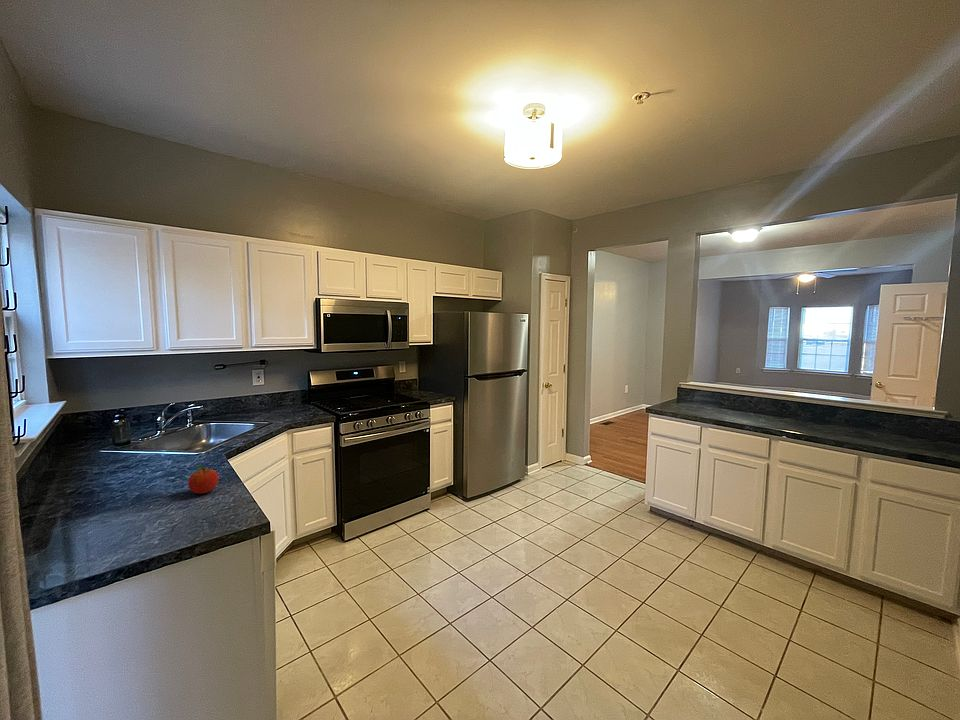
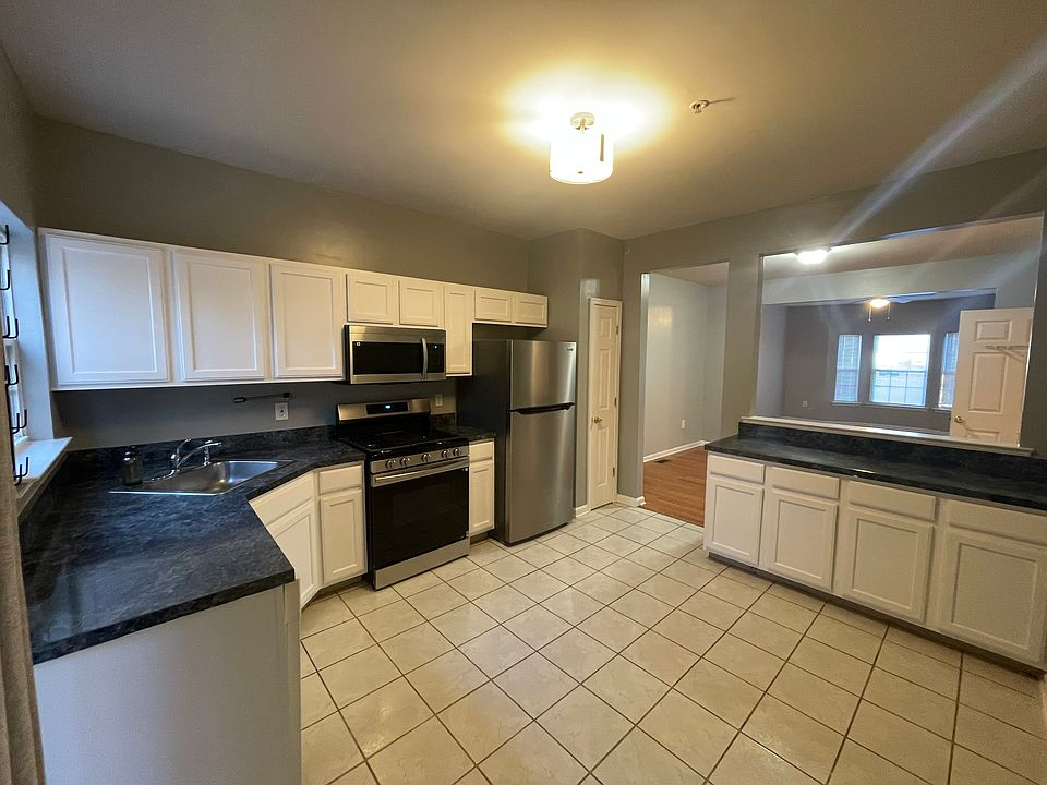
- fruit (203, 478)
